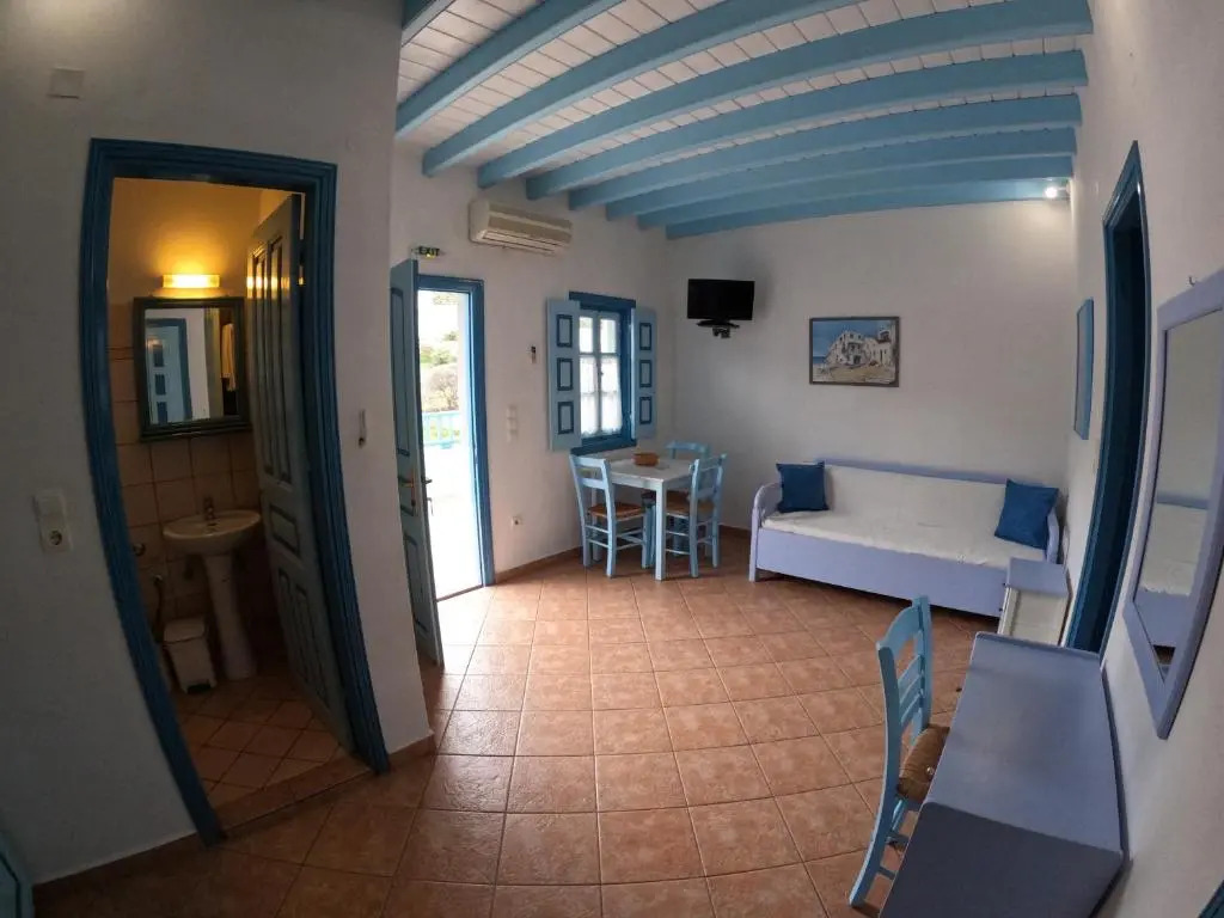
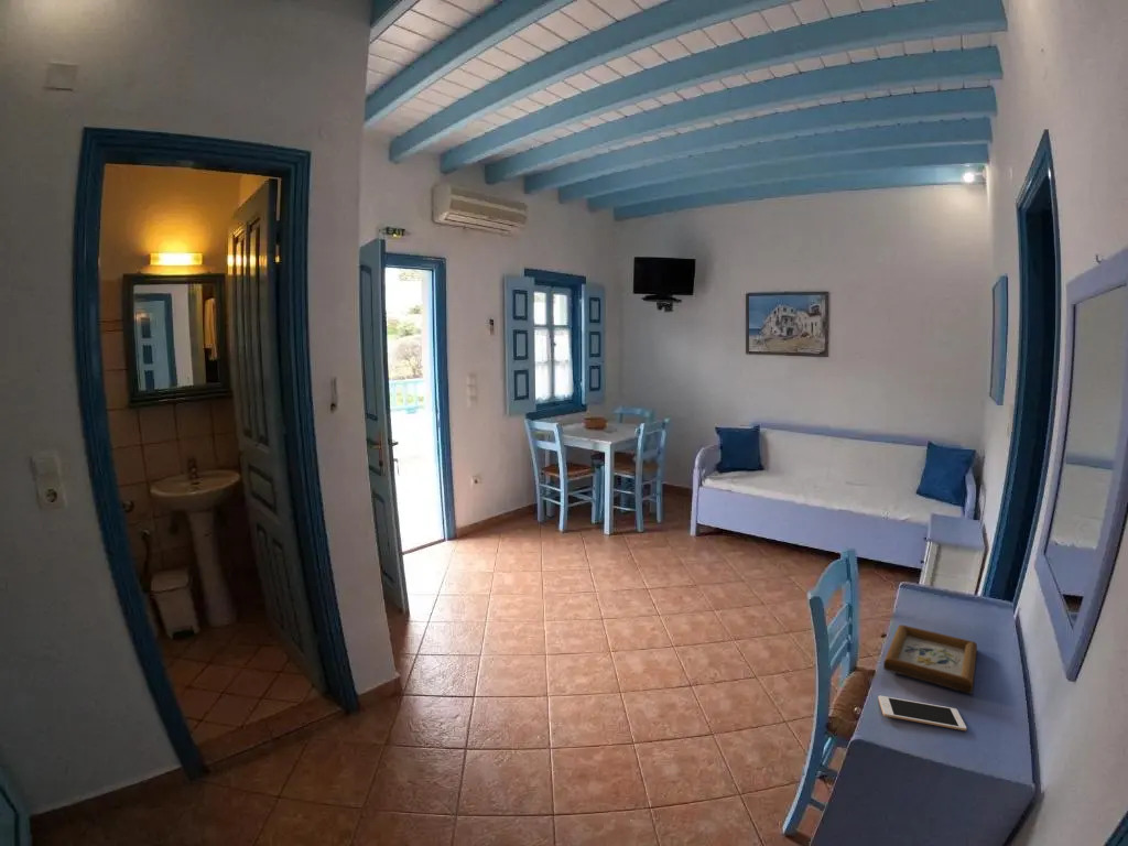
+ cell phone (920, 712)
+ picture frame (931, 654)
